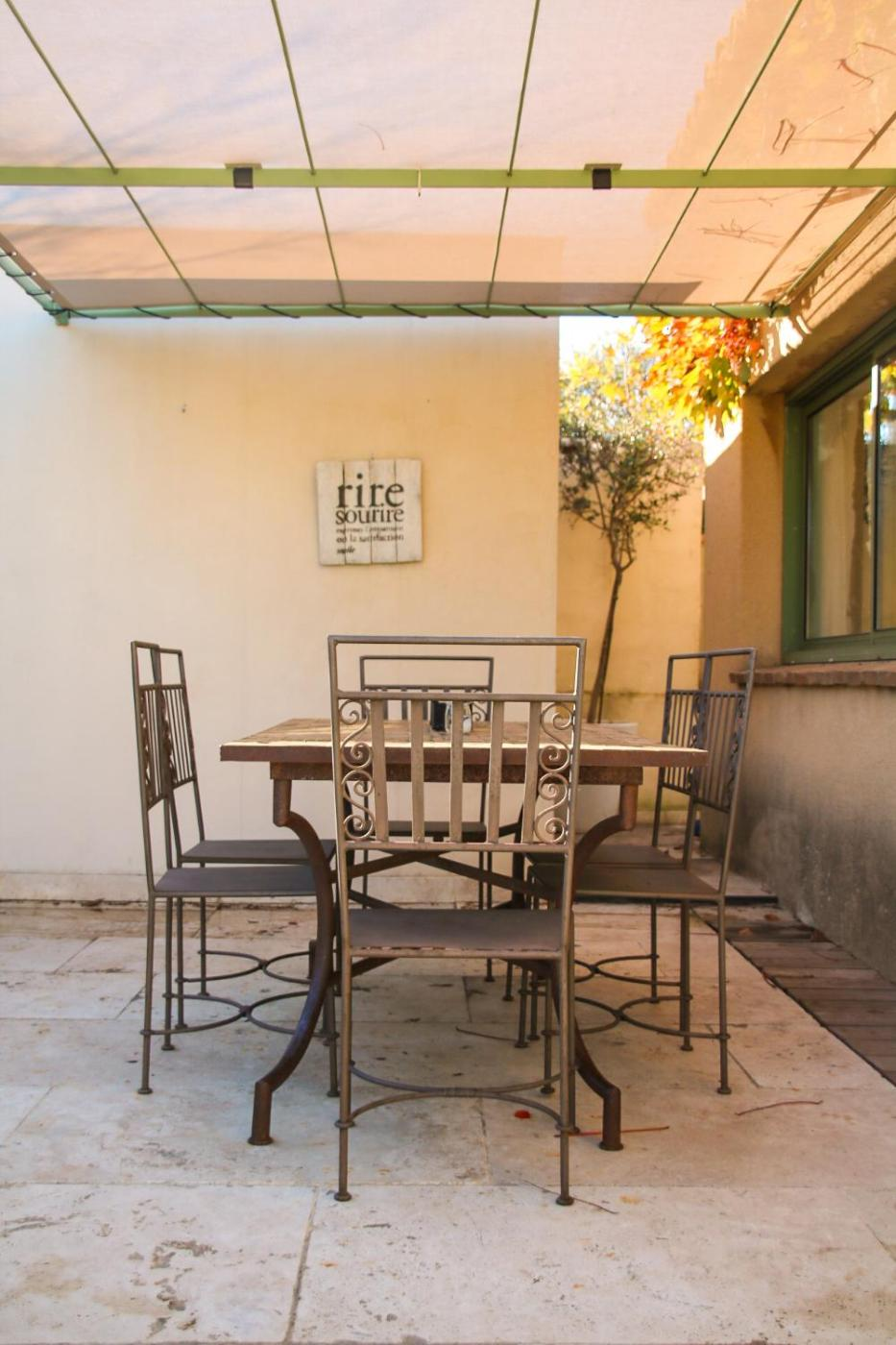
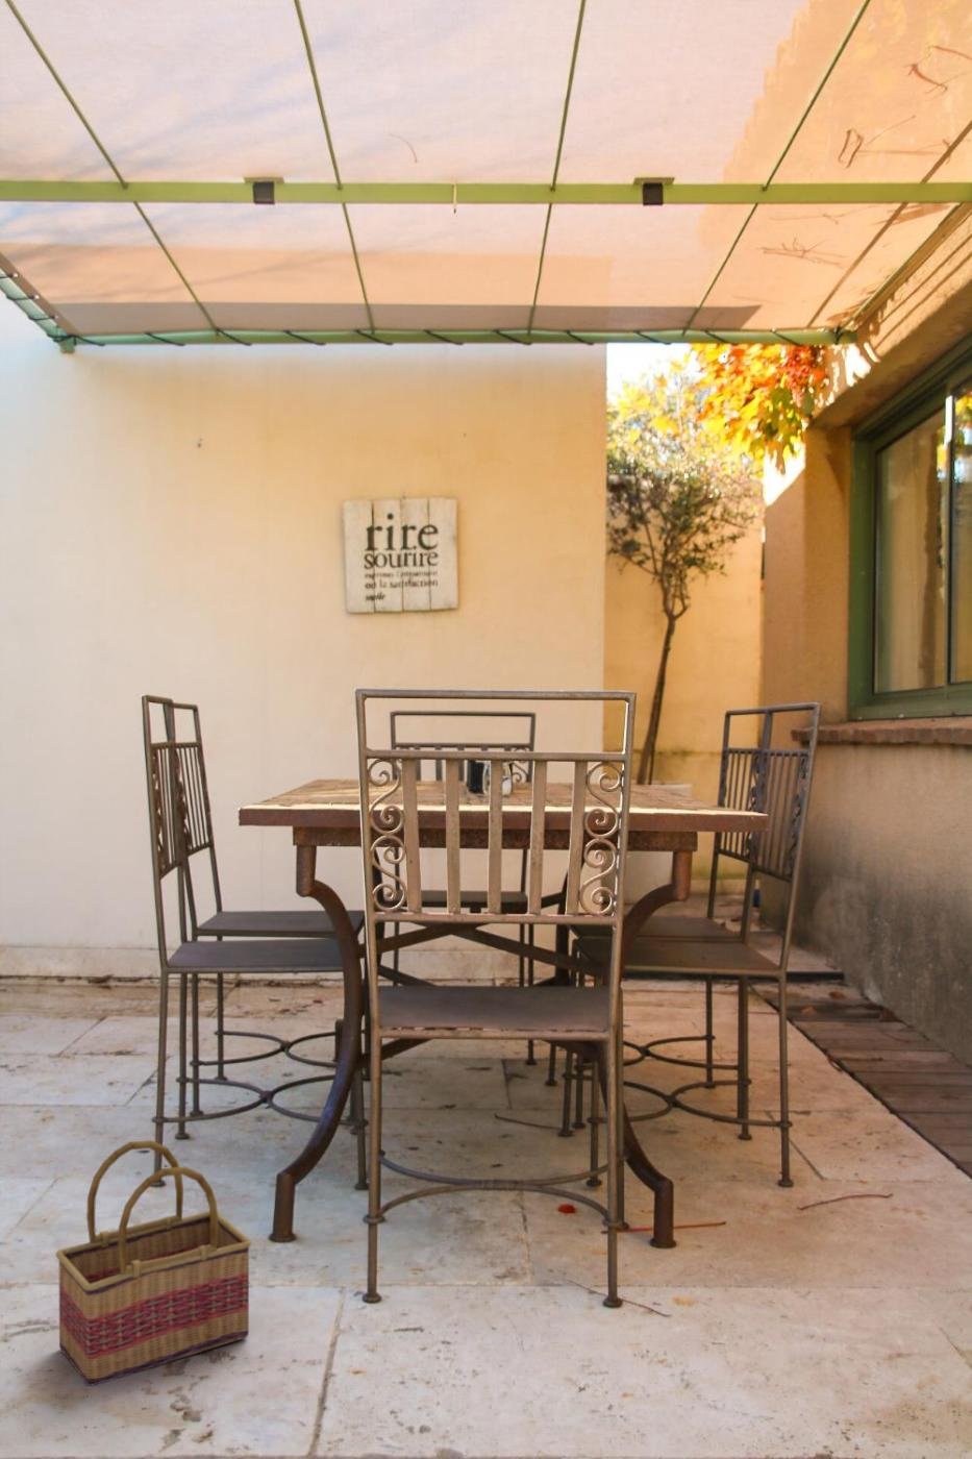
+ basket (154, 1247)
